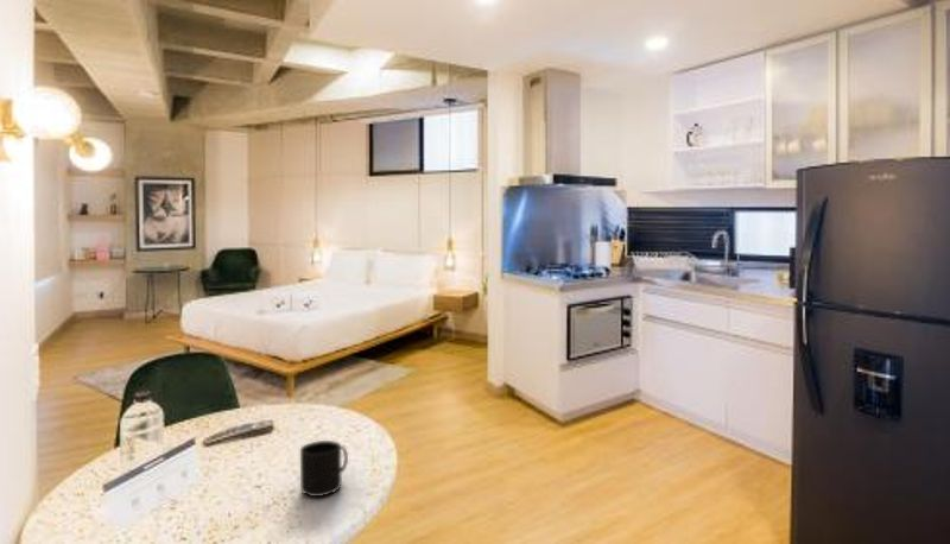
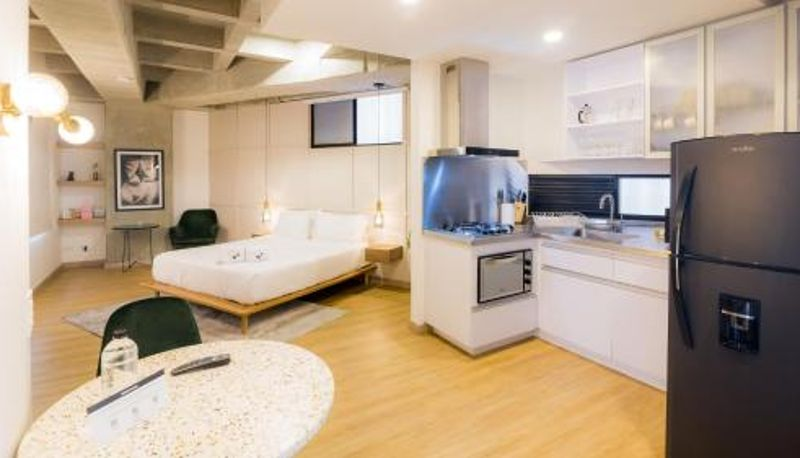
- mug (327, 466)
